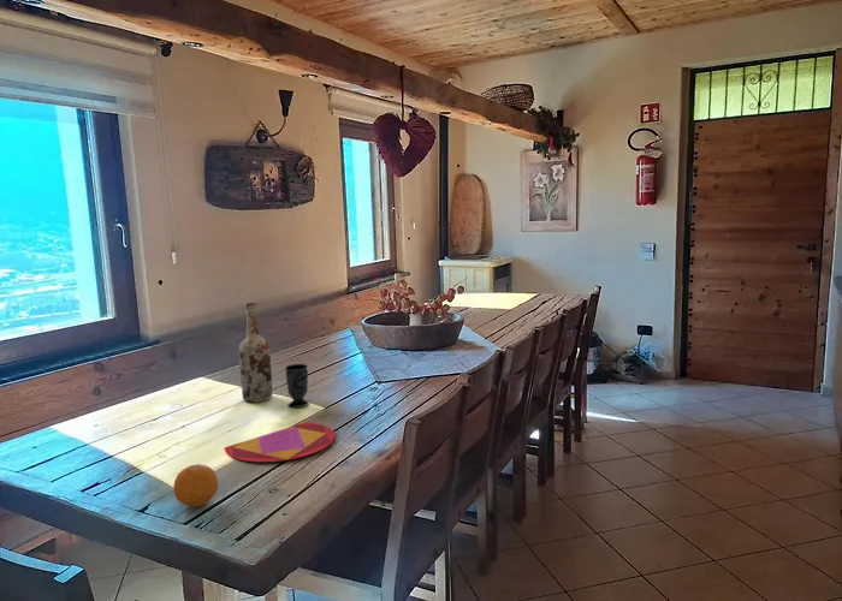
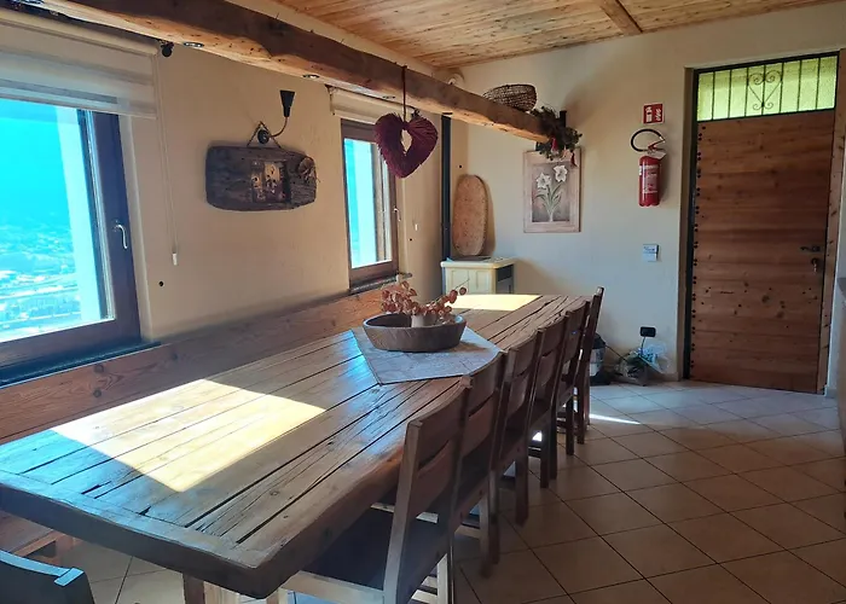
- cup (297, 385)
- fruit (196, 486)
- plate (280, 440)
- wine bottle (254, 351)
